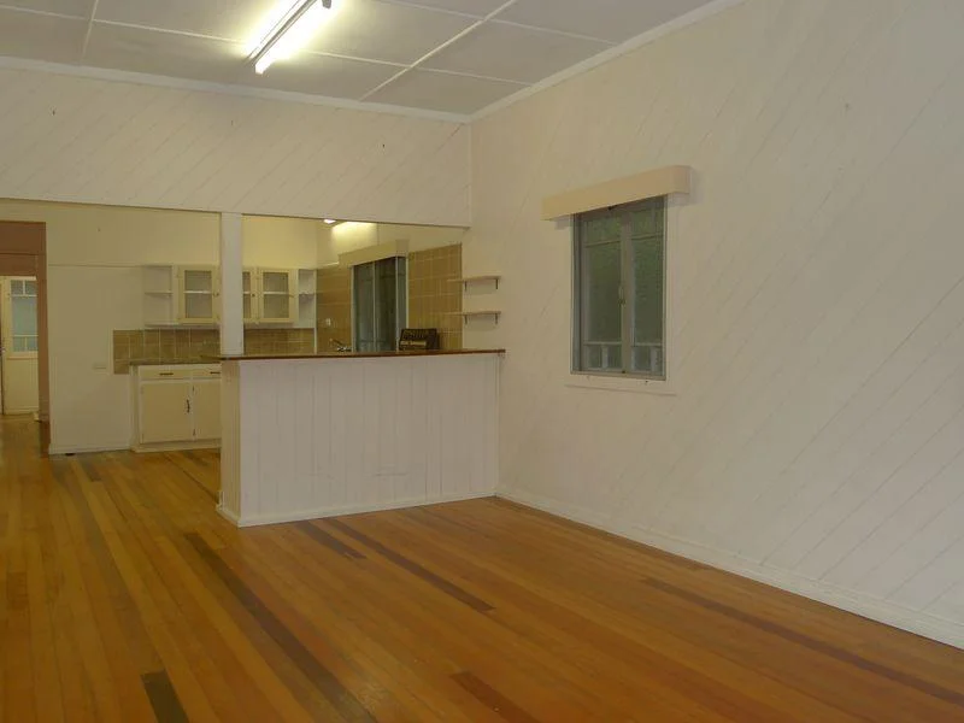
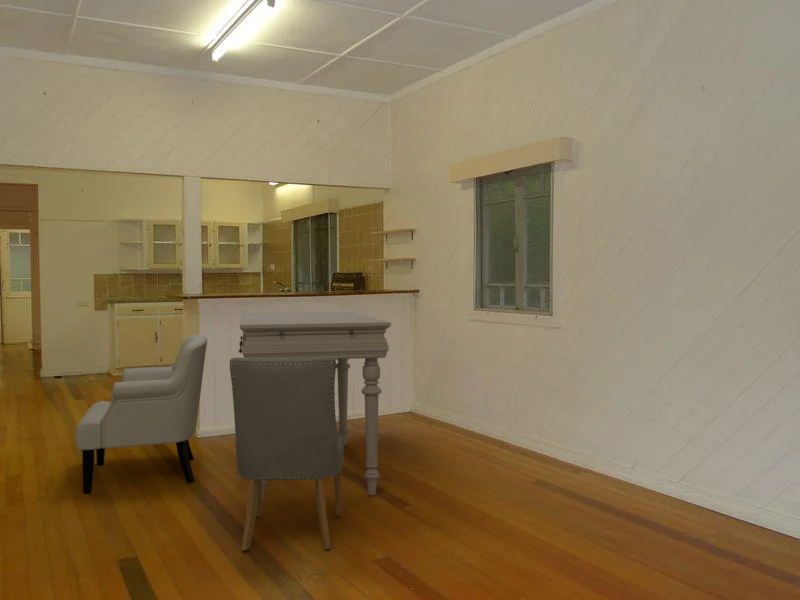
+ chair (147, 405)
+ dining table (338, 393)
+ chair (290, 444)
